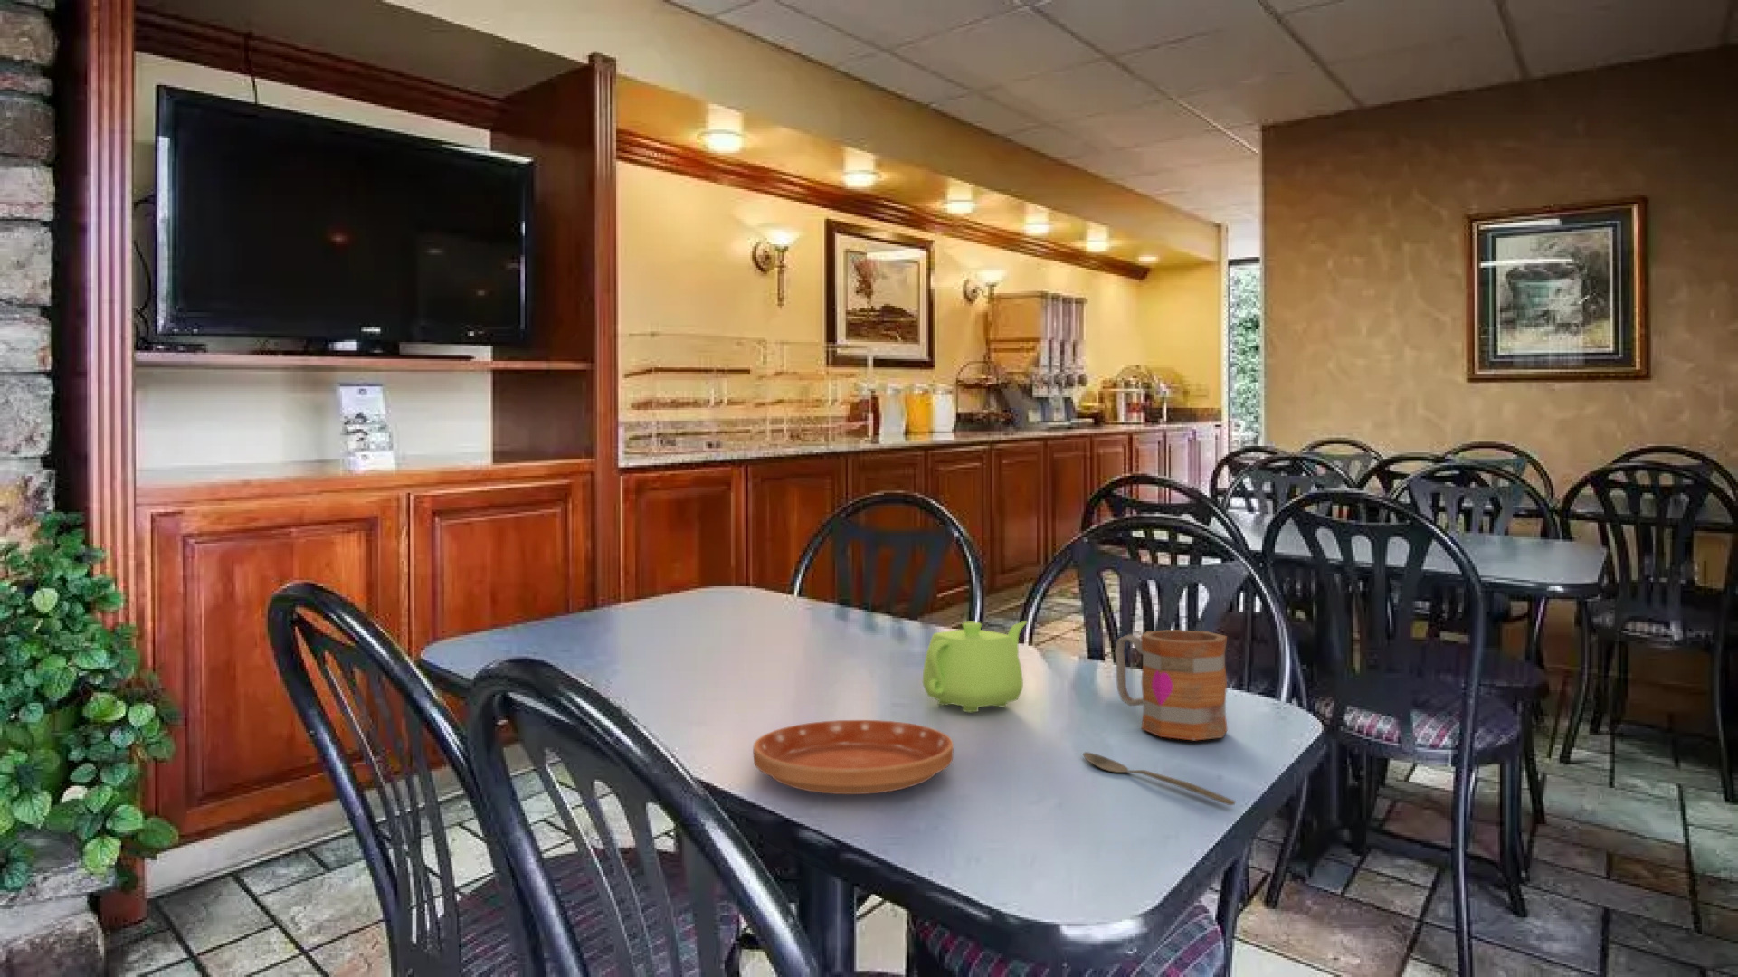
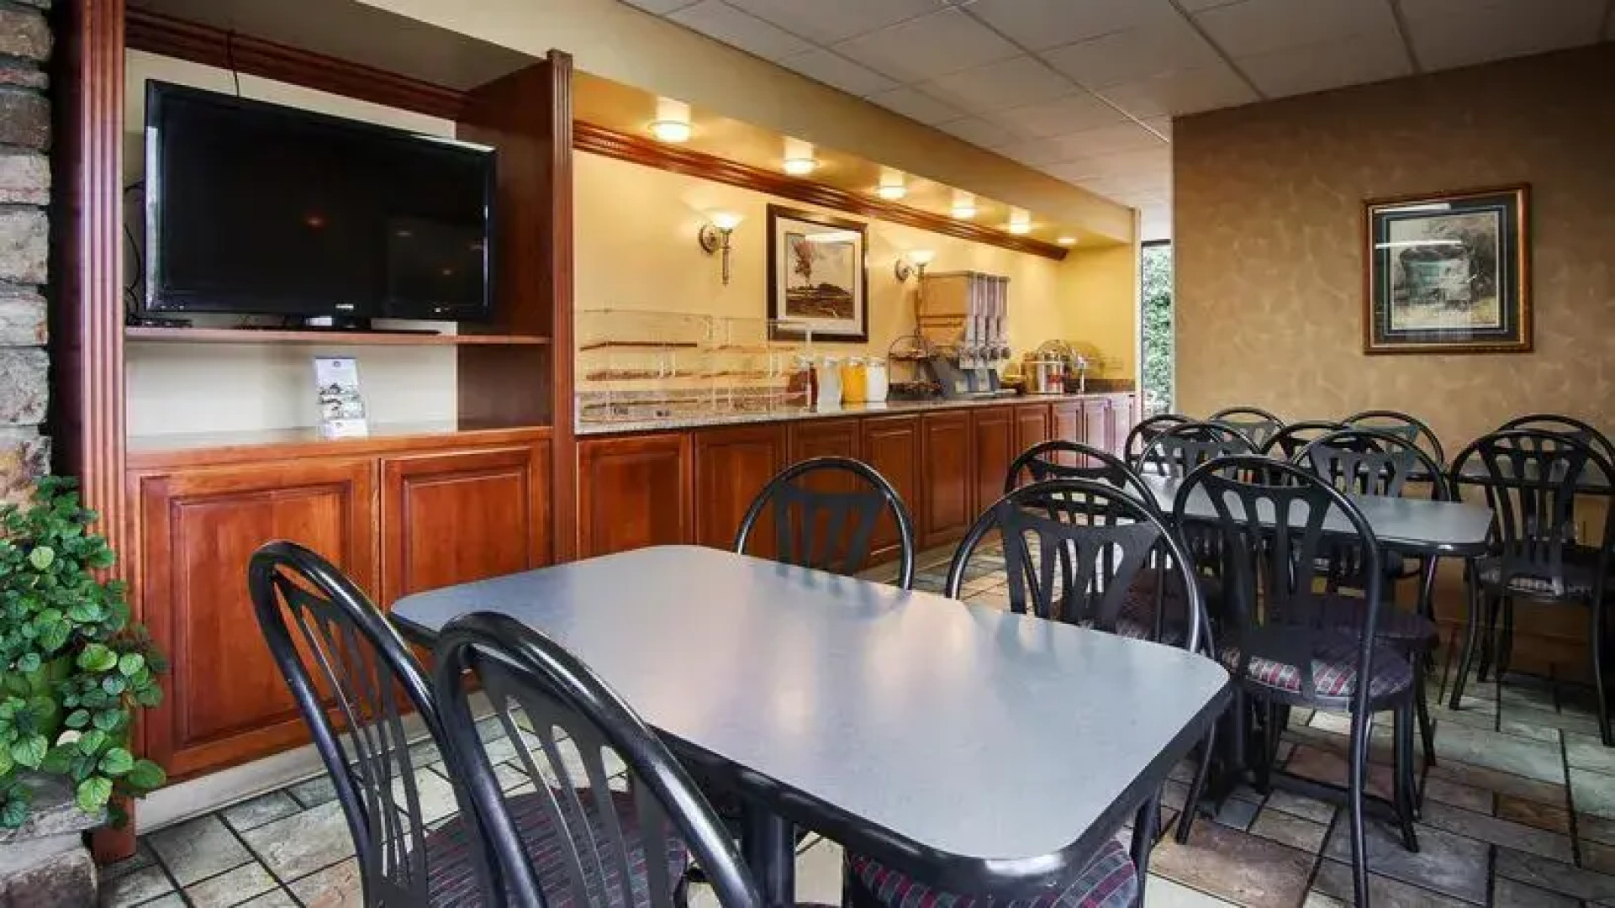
- teapot (979, 662)
- spoon (1153, 777)
- mug (1167, 680)
- saucer (853, 756)
